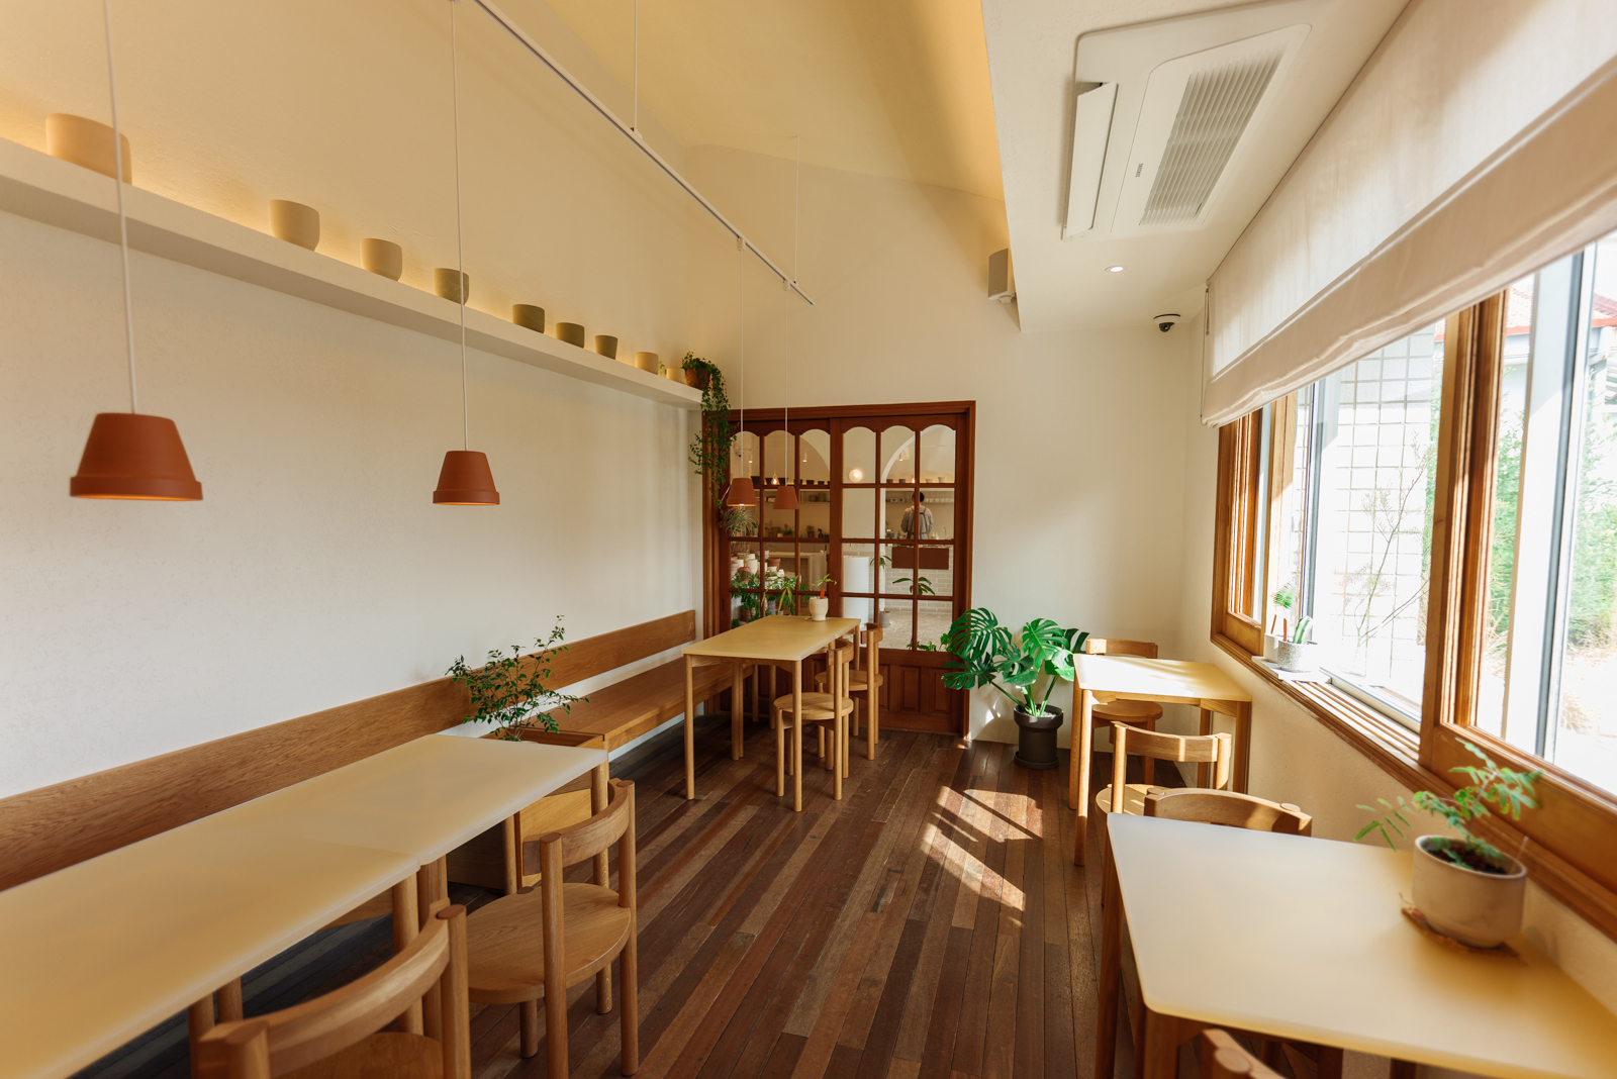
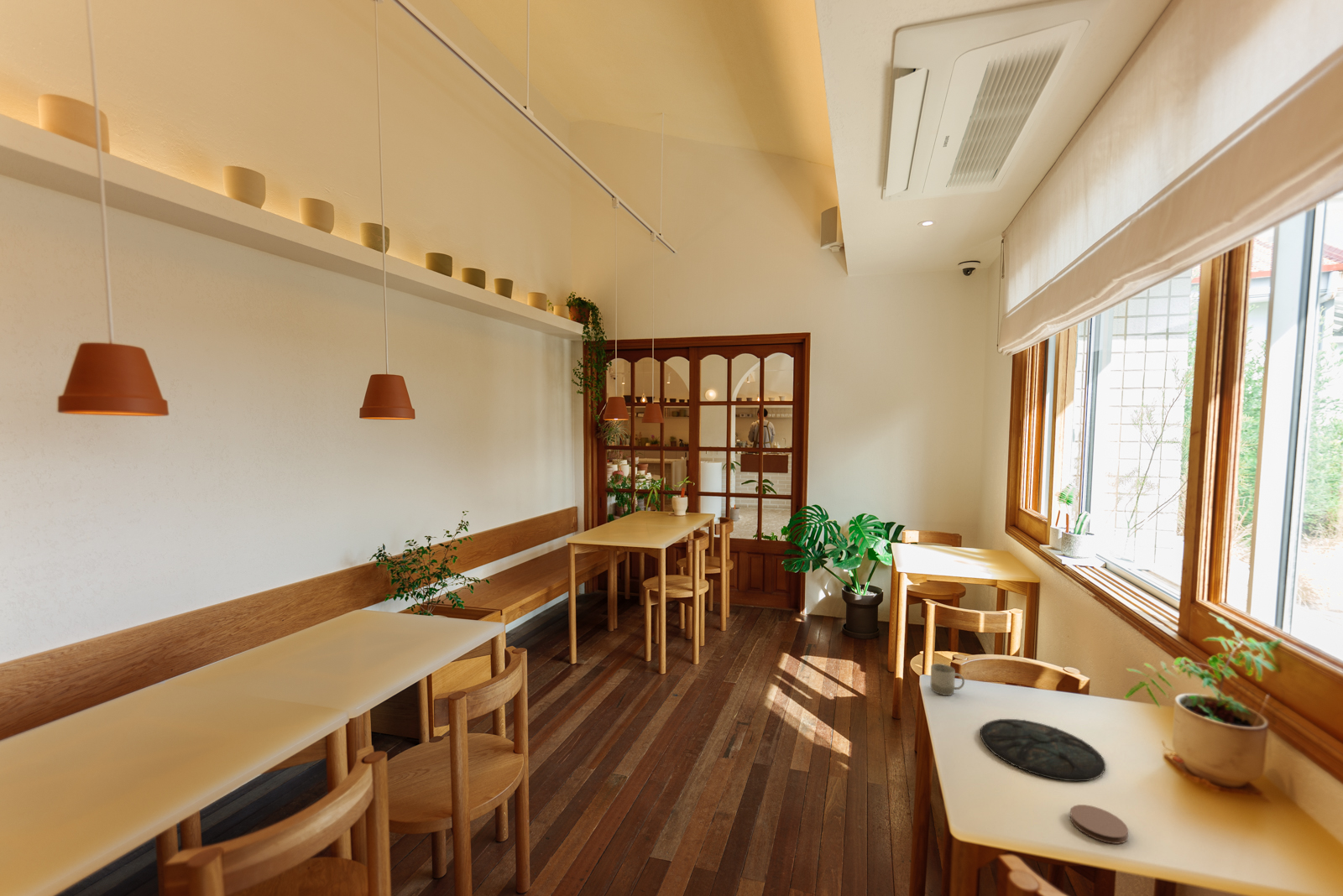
+ cup (947, 680)
+ coaster (1098, 823)
+ plate (1039, 741)
